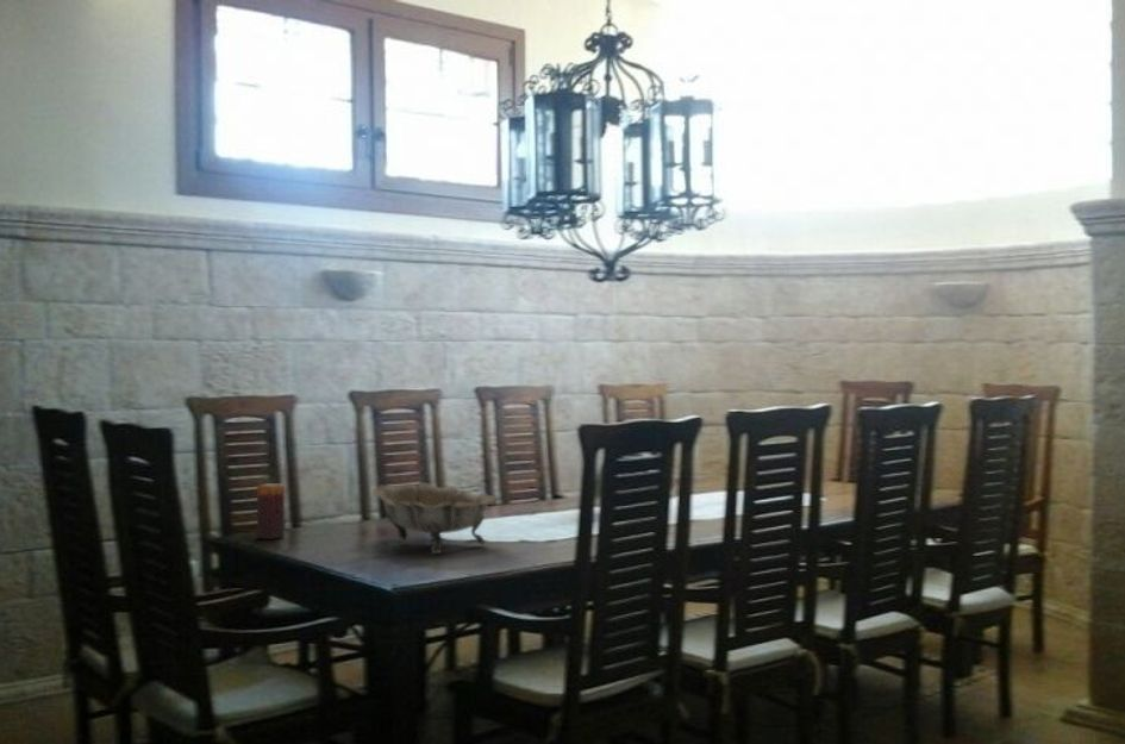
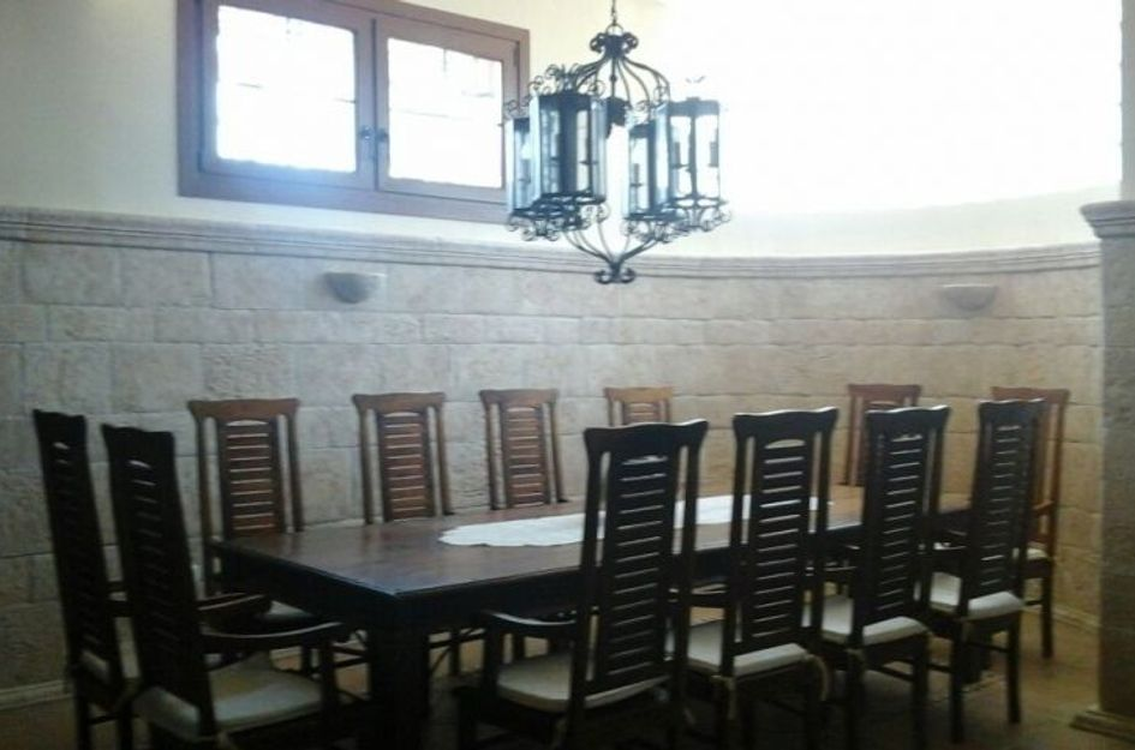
- decorative bowl (436, 517)
- candle (270, 511)
